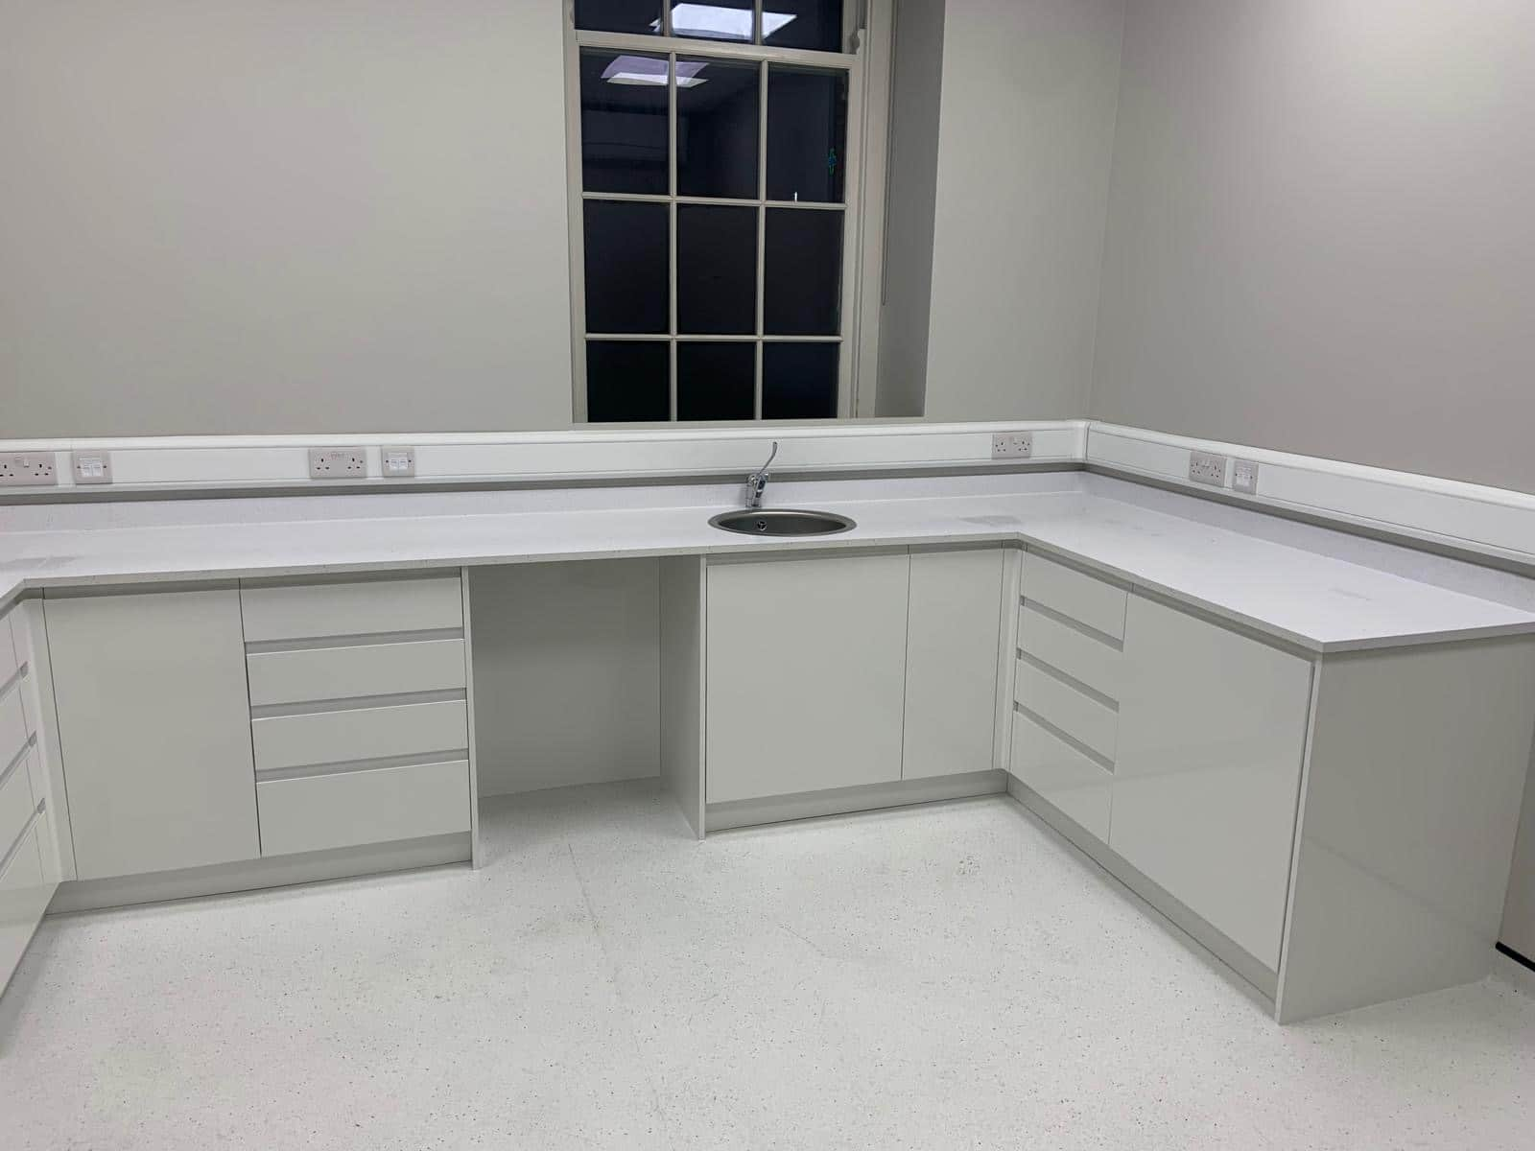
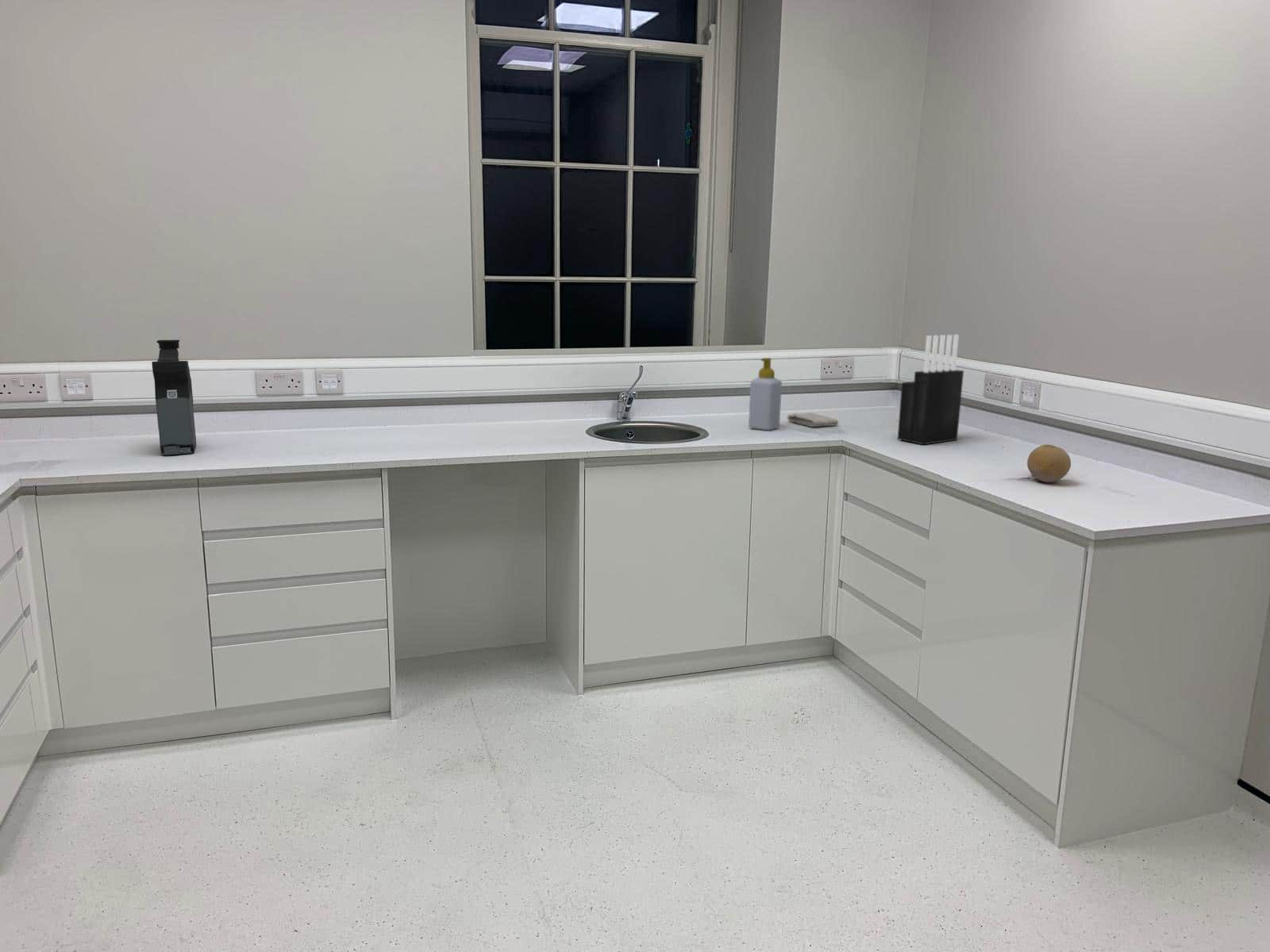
+ knife block (929, 387)
+ washcloth (811, 419)
+ fruit (1049, 463)
+ soap bottle (765, 393)
+ coffee maker (174, 396)
